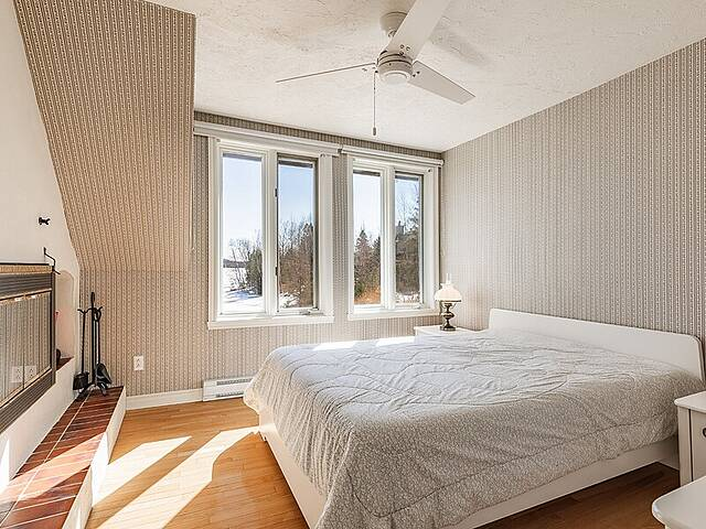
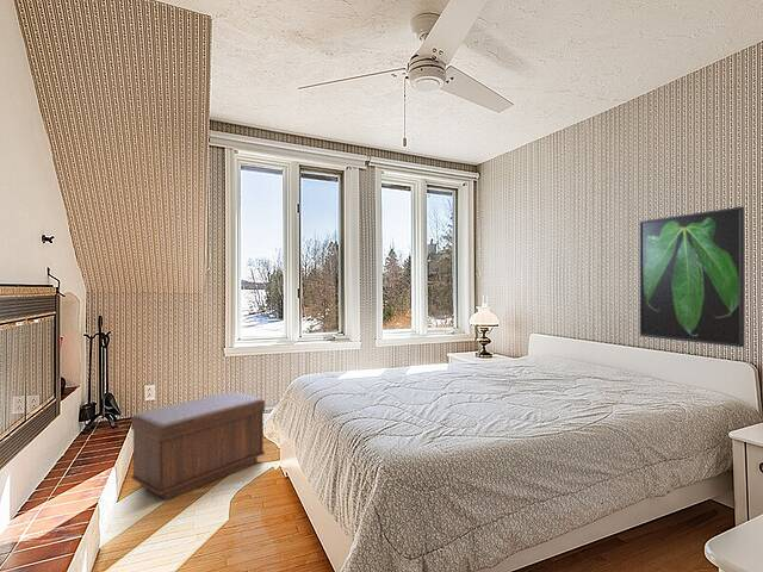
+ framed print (686, 278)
+ bench (201, 437)
